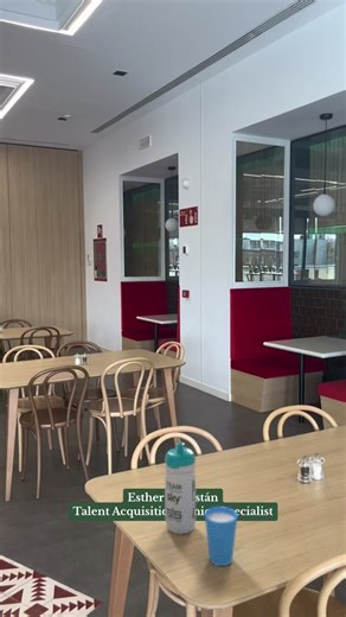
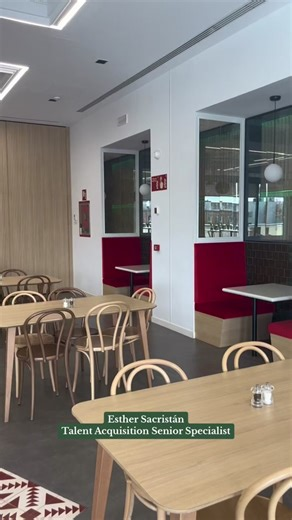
- water bottle (180, 485)
- cup (220, 536)
